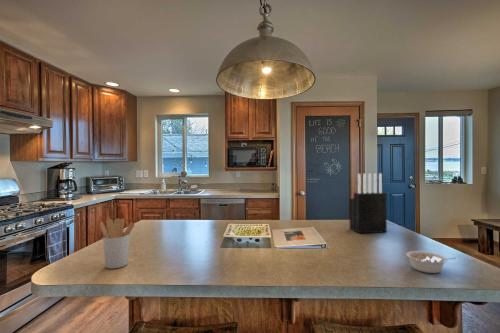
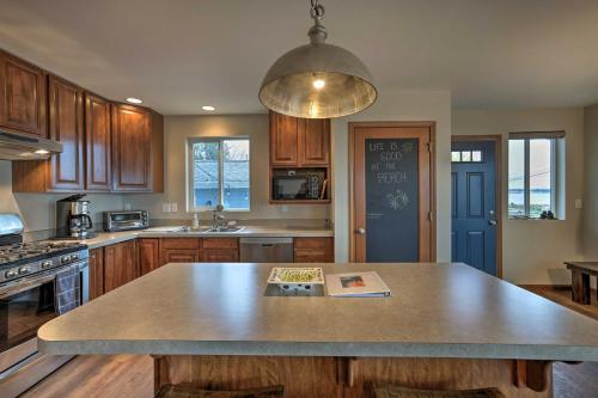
- knife block (366, 201)
- utensil holder (116, 240)
- legume (427, 261)
